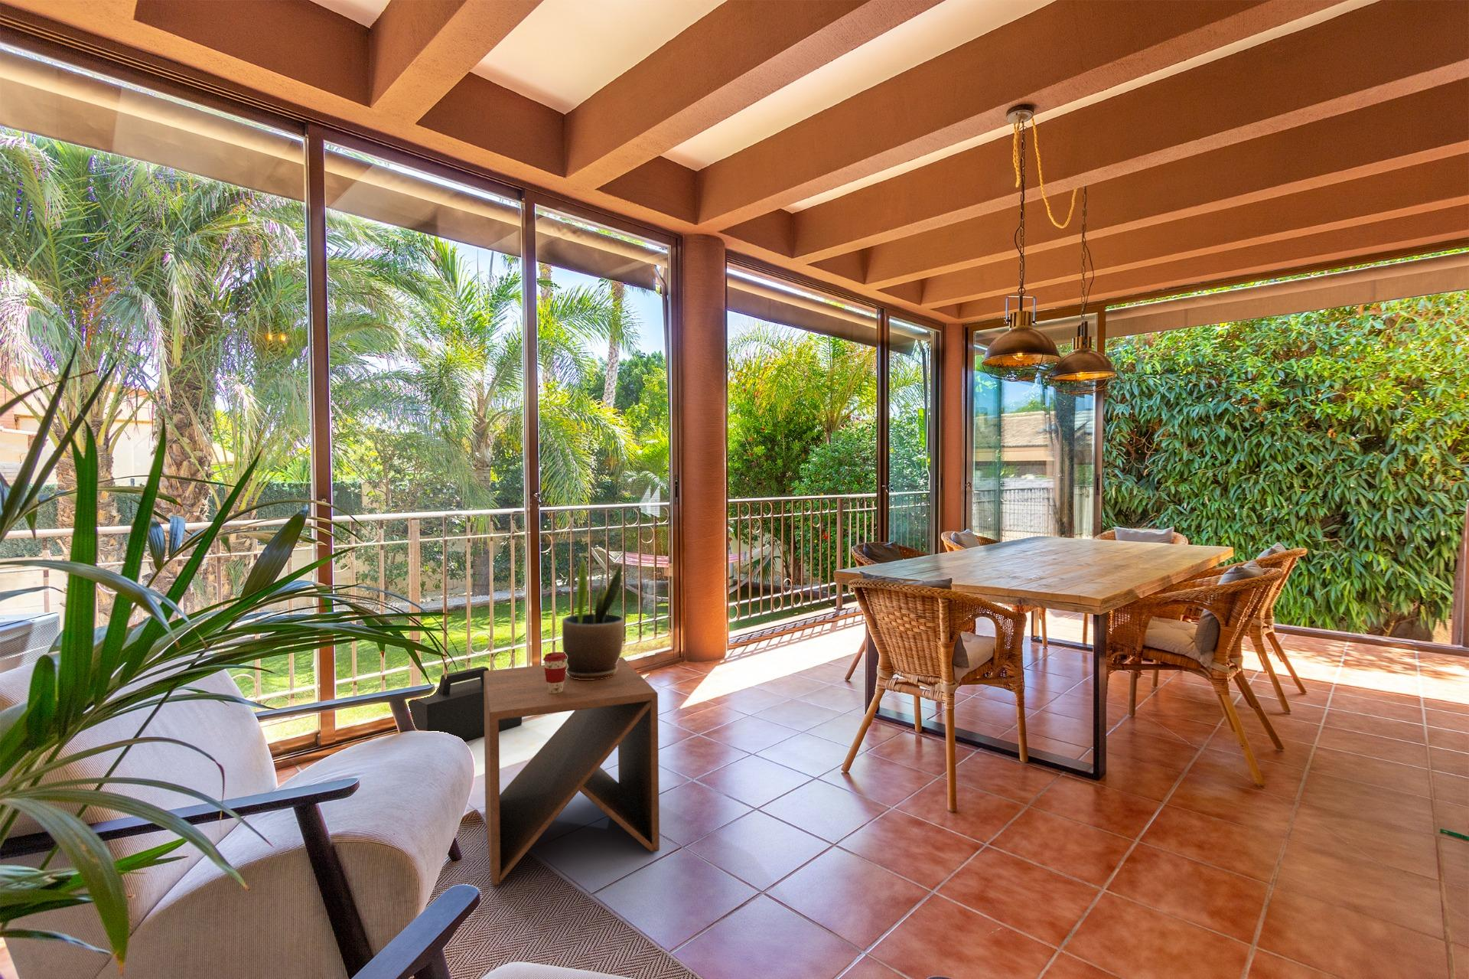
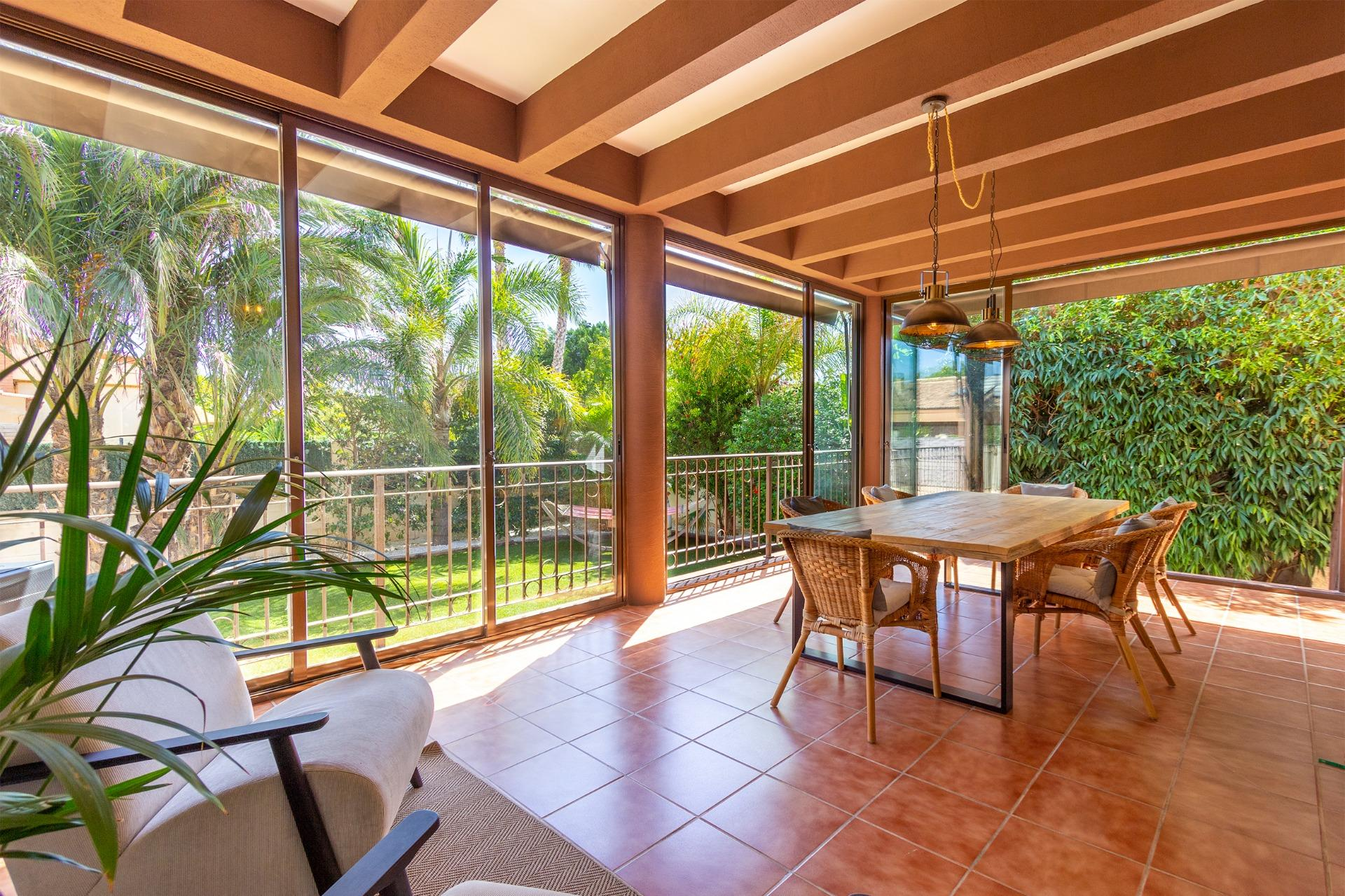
- potted plant (593, 615)
- side table (566, 755)
- speaker (464, 701)
- coffee cup (555, 672)
